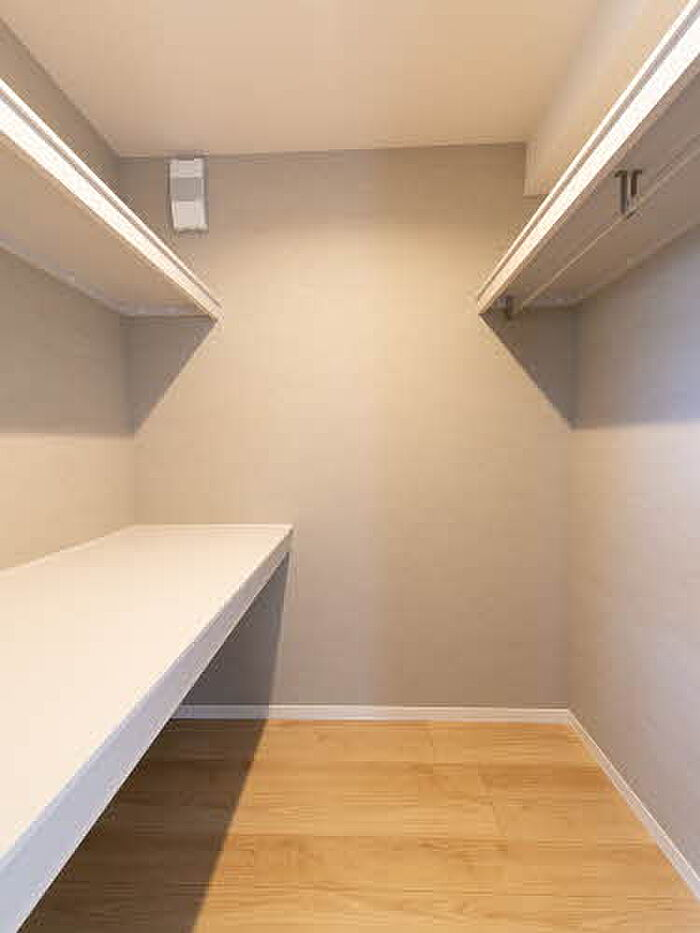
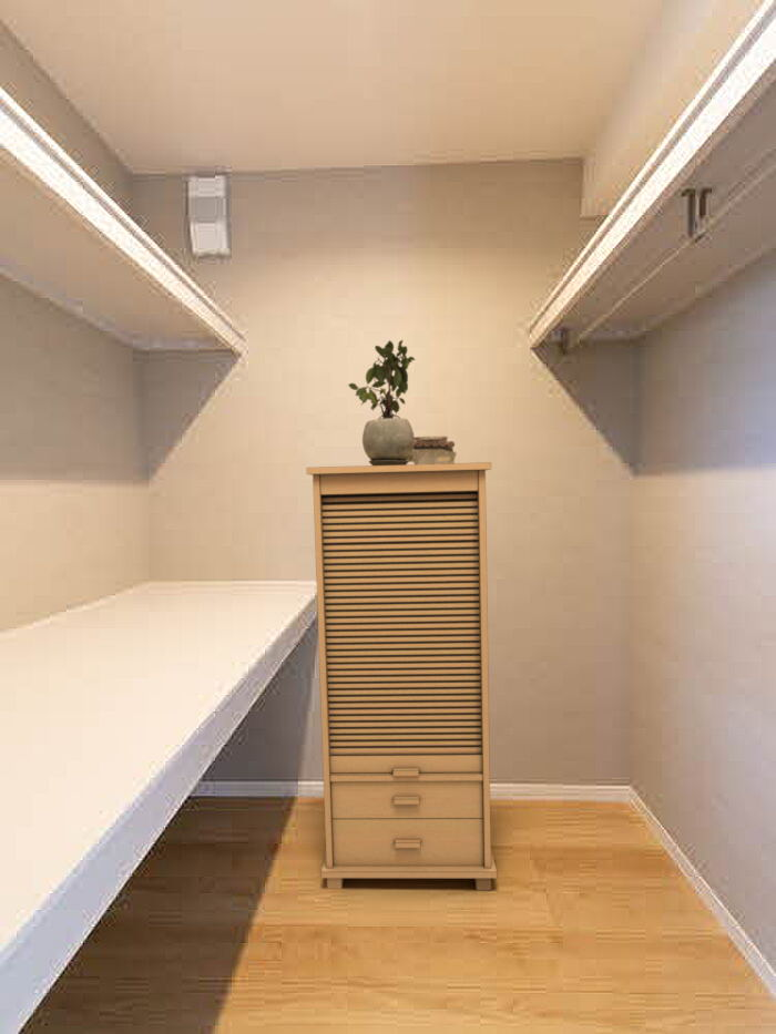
+ potted plant (380, 403)
+ cabinet (404, 659)
+ decorative box (425, 451)
